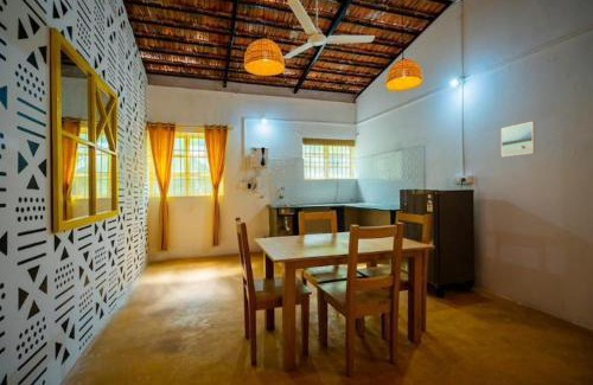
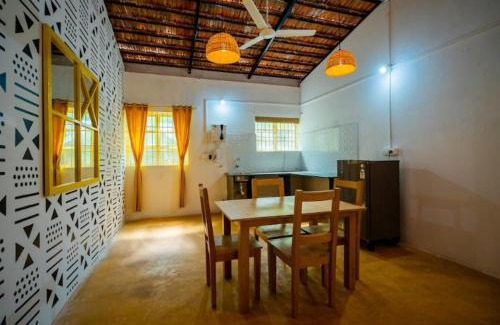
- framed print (517, 140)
